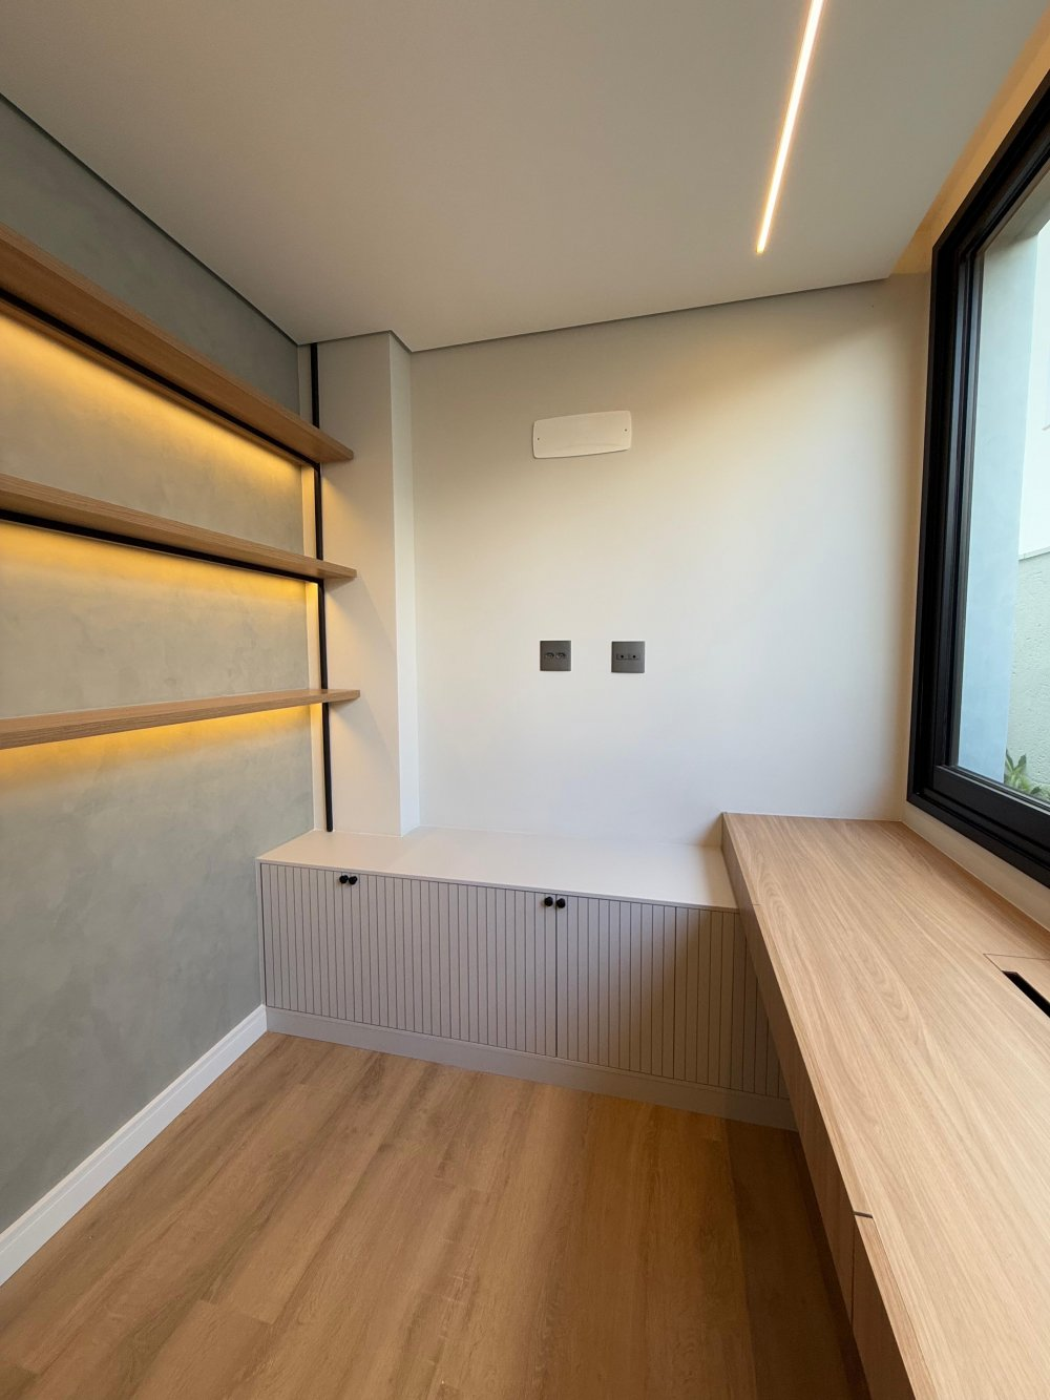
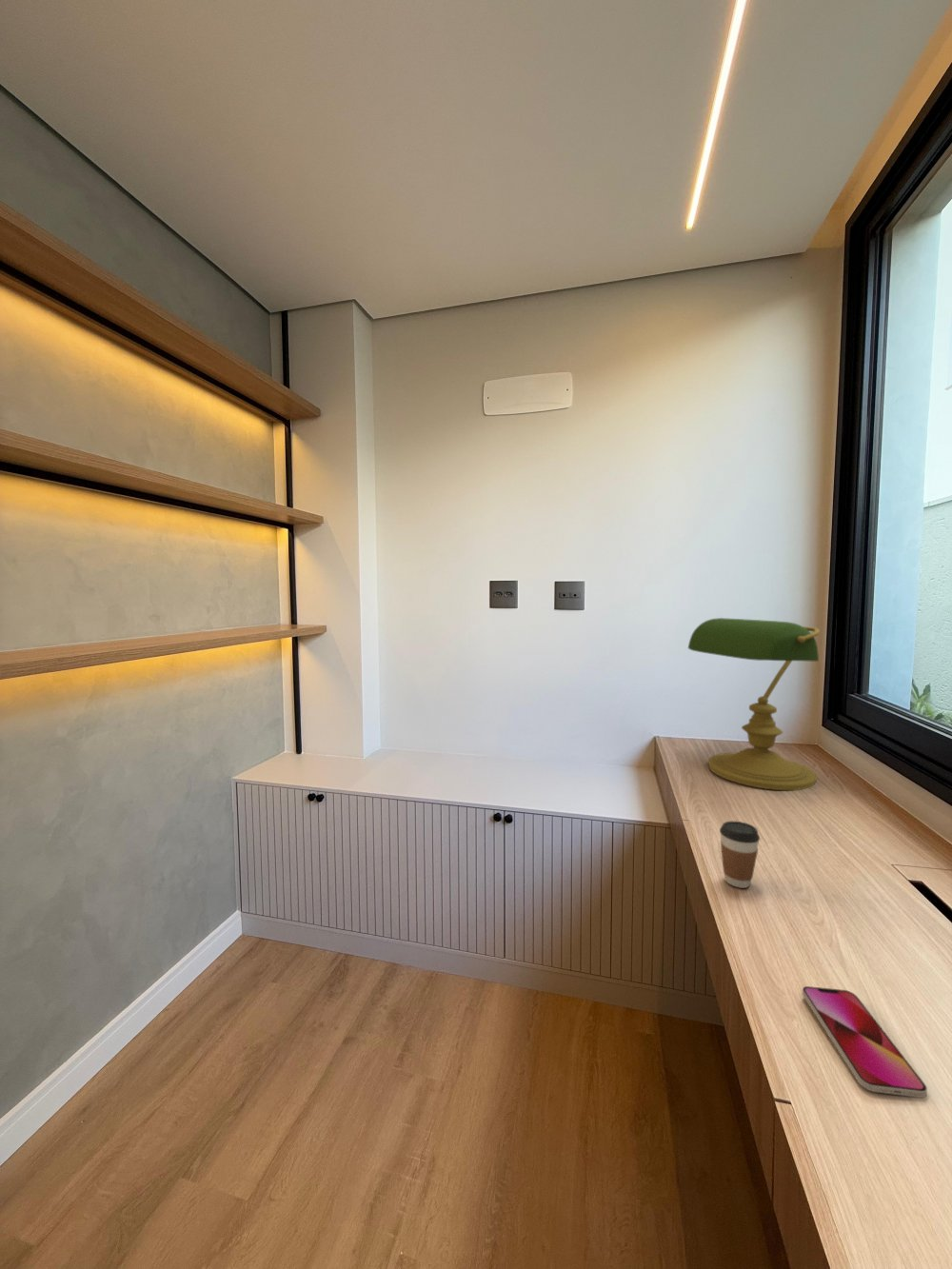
+ smartphone (857, 1035)
+ desk lamp (758, 698)
+ coffee cup (738, 854)
